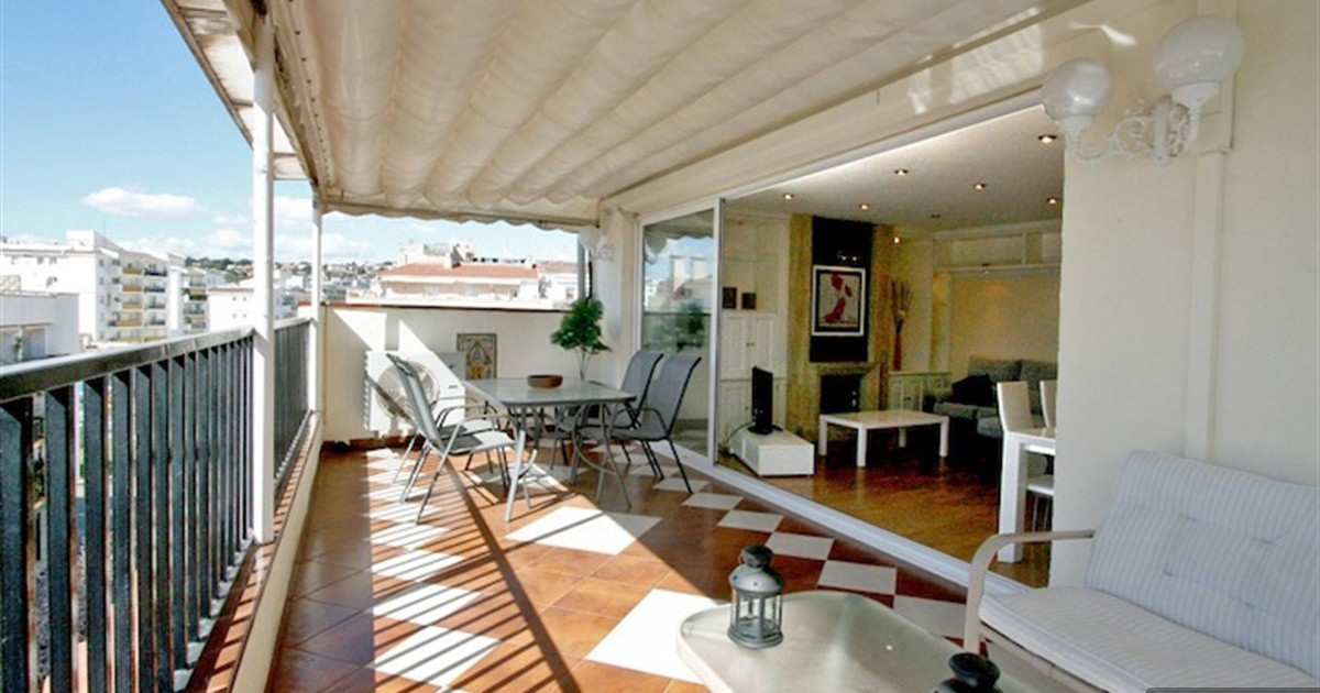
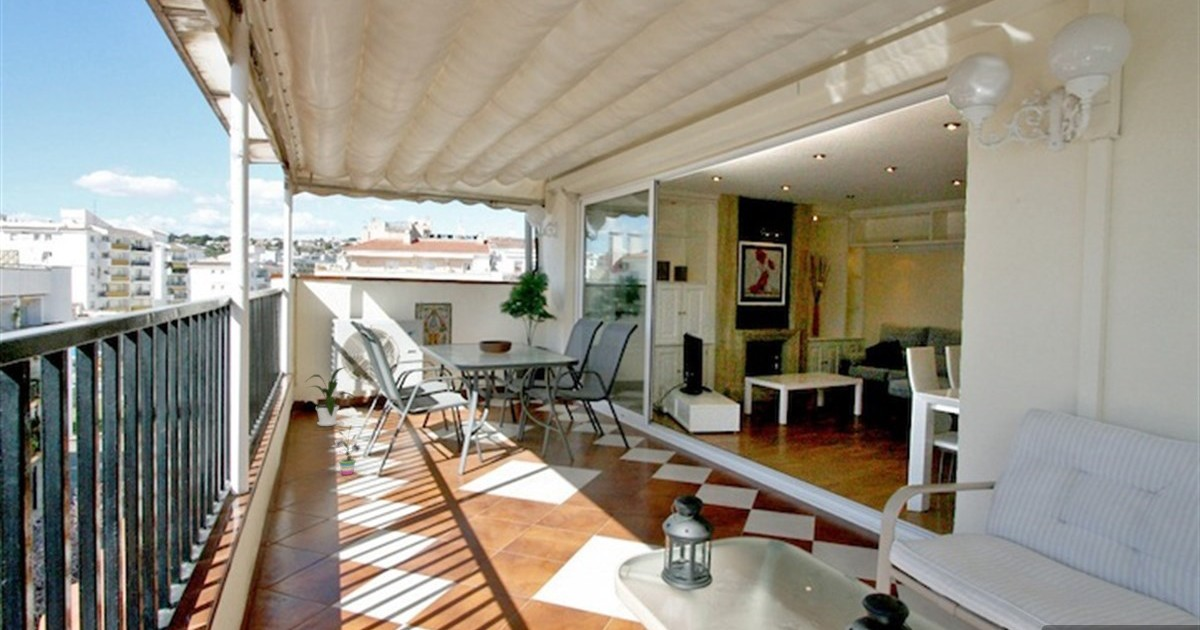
+ house plant (328, 396)
+ potted plant (347, 450)
